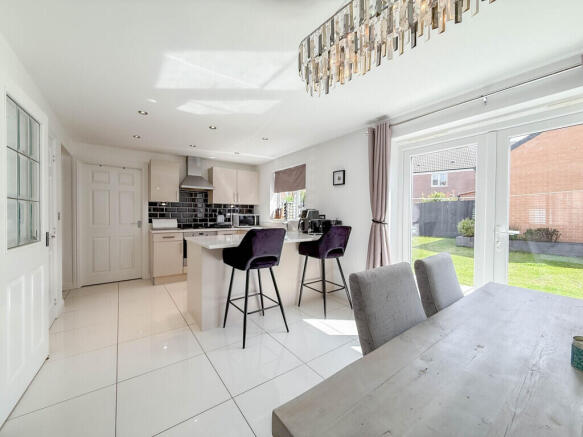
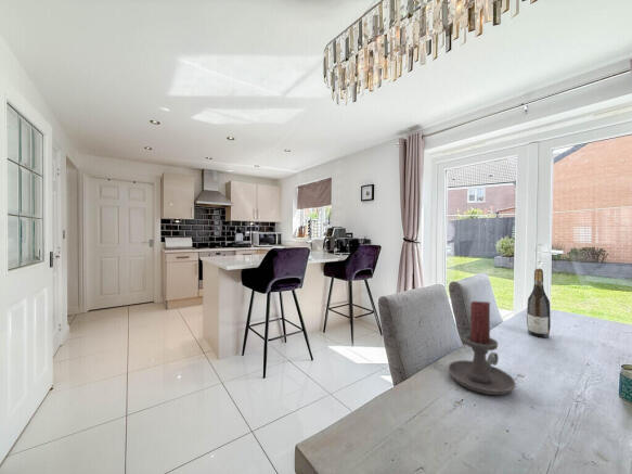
+ candle holder (482, 338)
+ wine bottle (538, 302)
